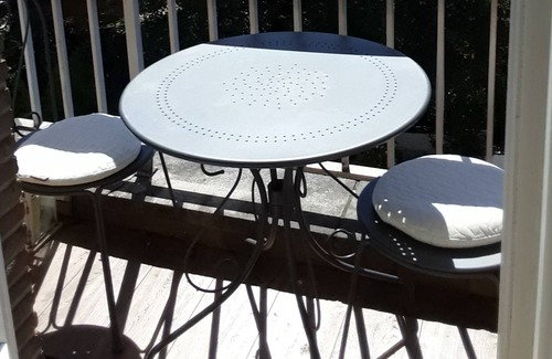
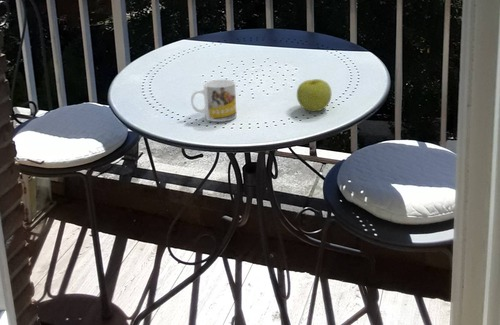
+ apple (314, 95)
+ mug (213, 100)
